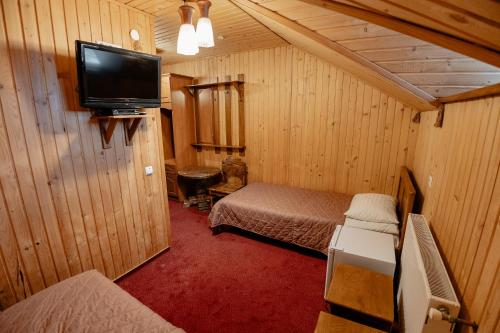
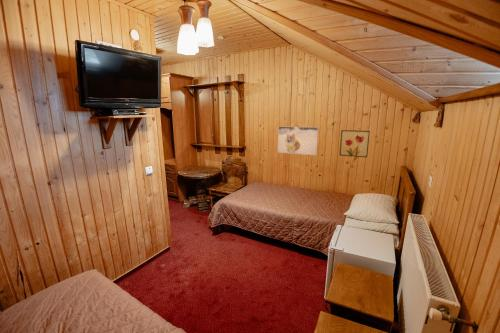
+ wall art (354, 143)
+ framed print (297, 140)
